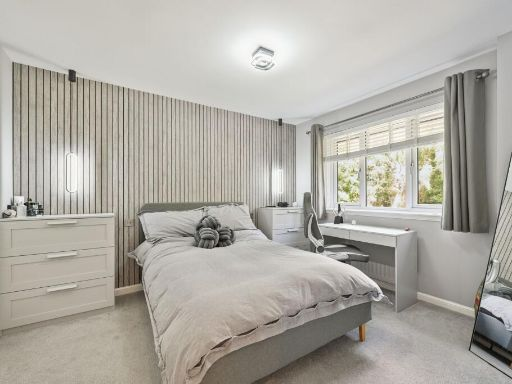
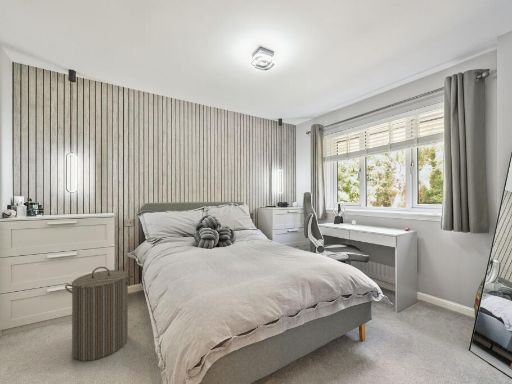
+ laundry hamper (101, 305)
